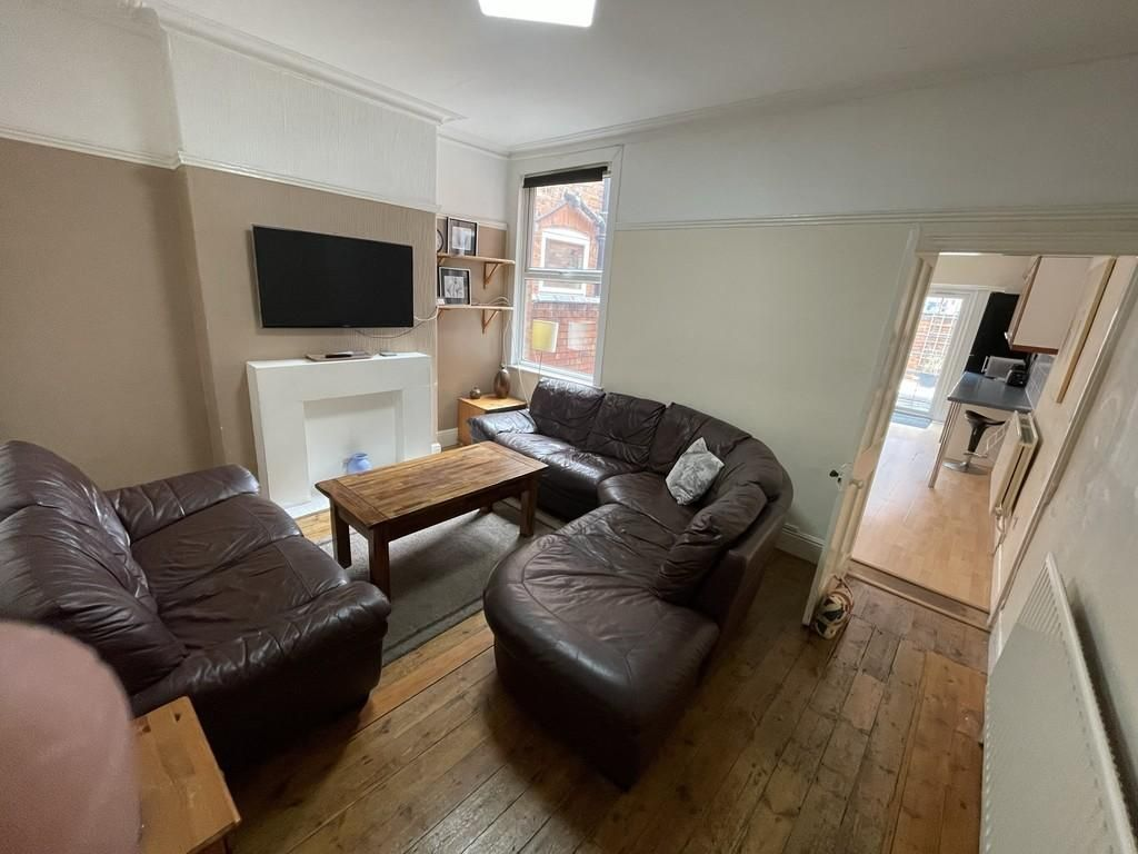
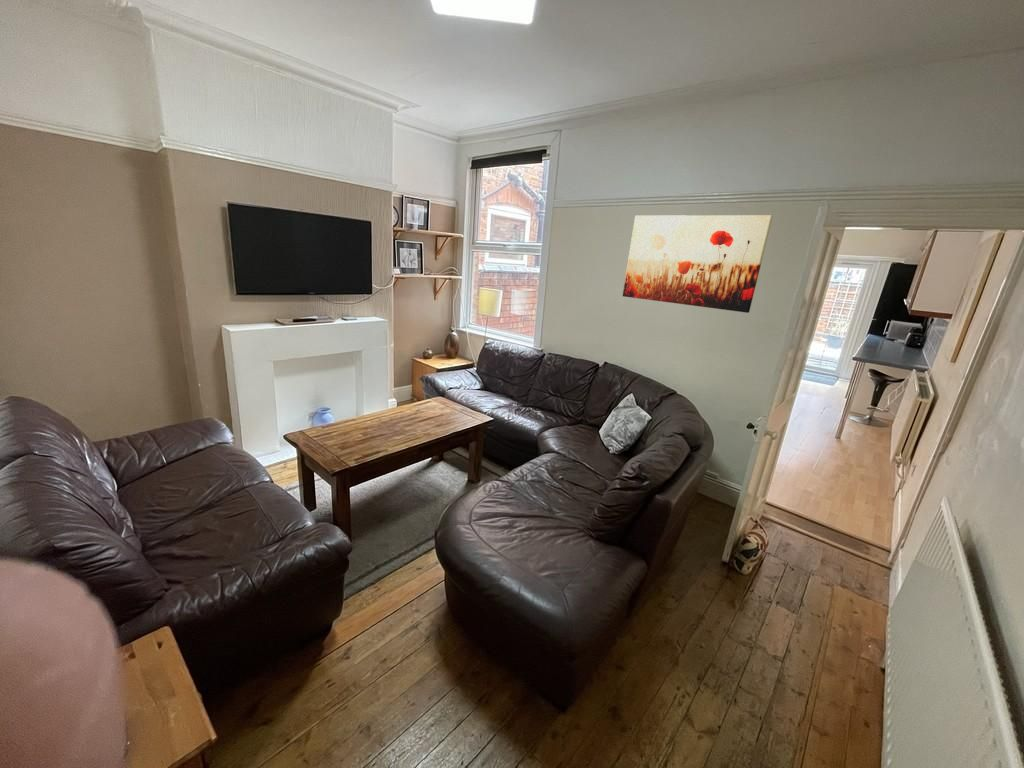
+ wall art (688, 260)
